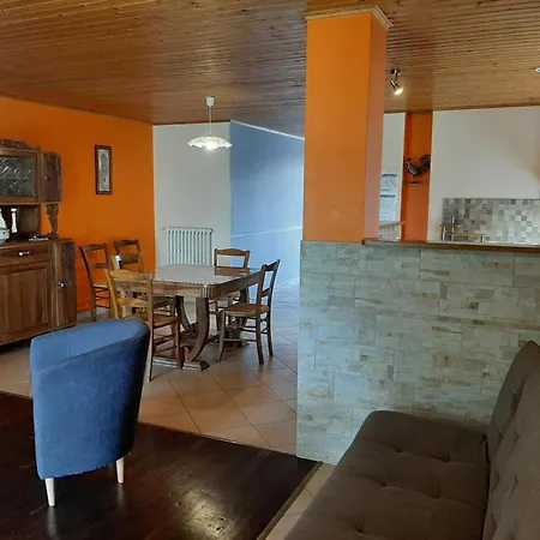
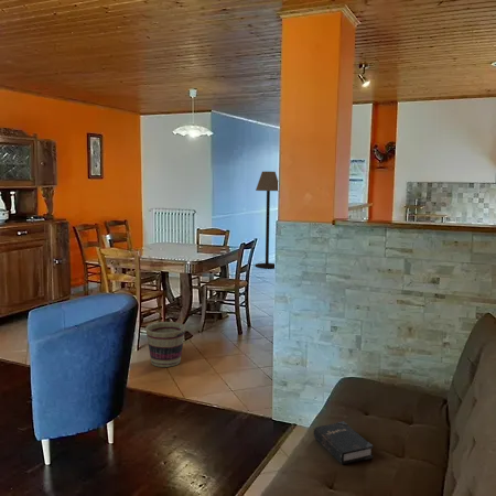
+ floor lamp (267, 219)
+ hardback book (342, 441)
+ basket (165, 344)
